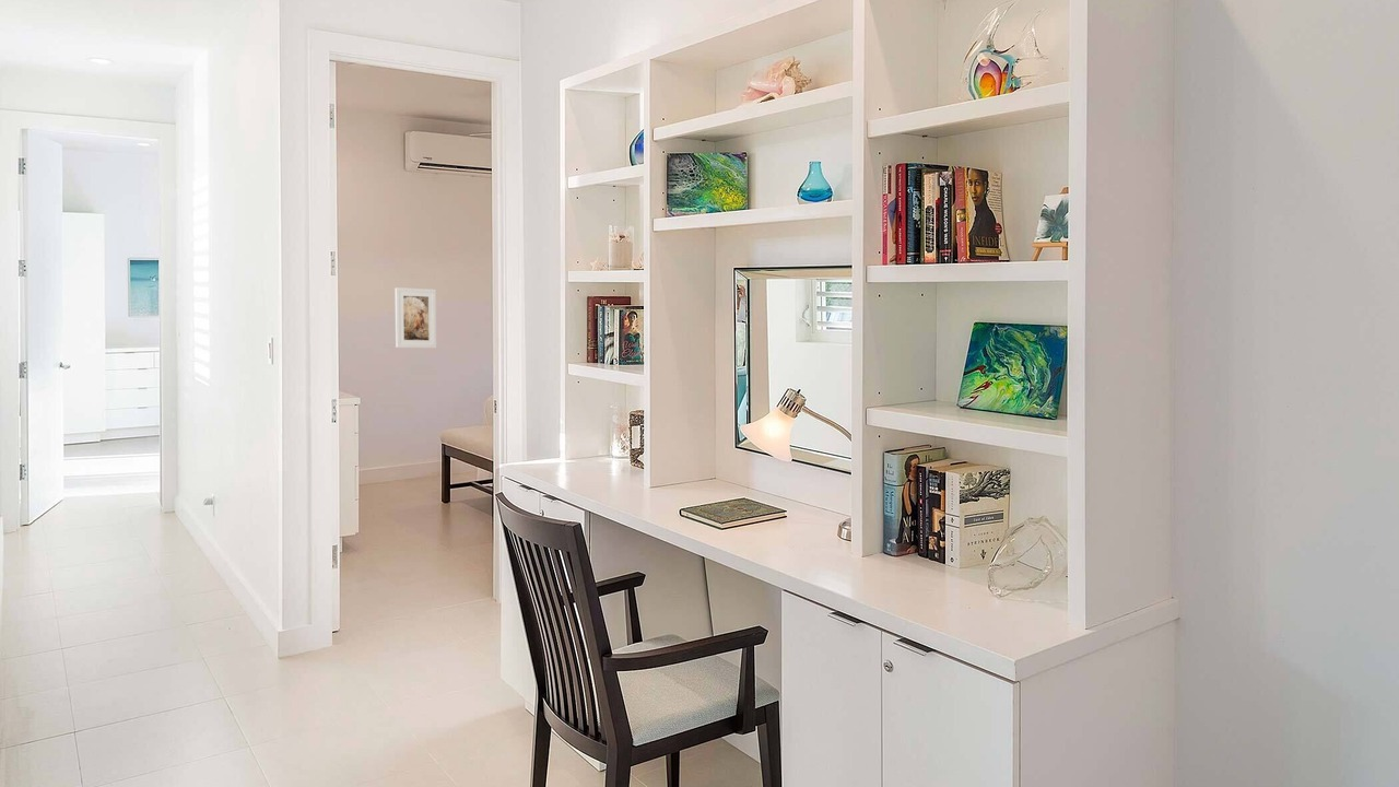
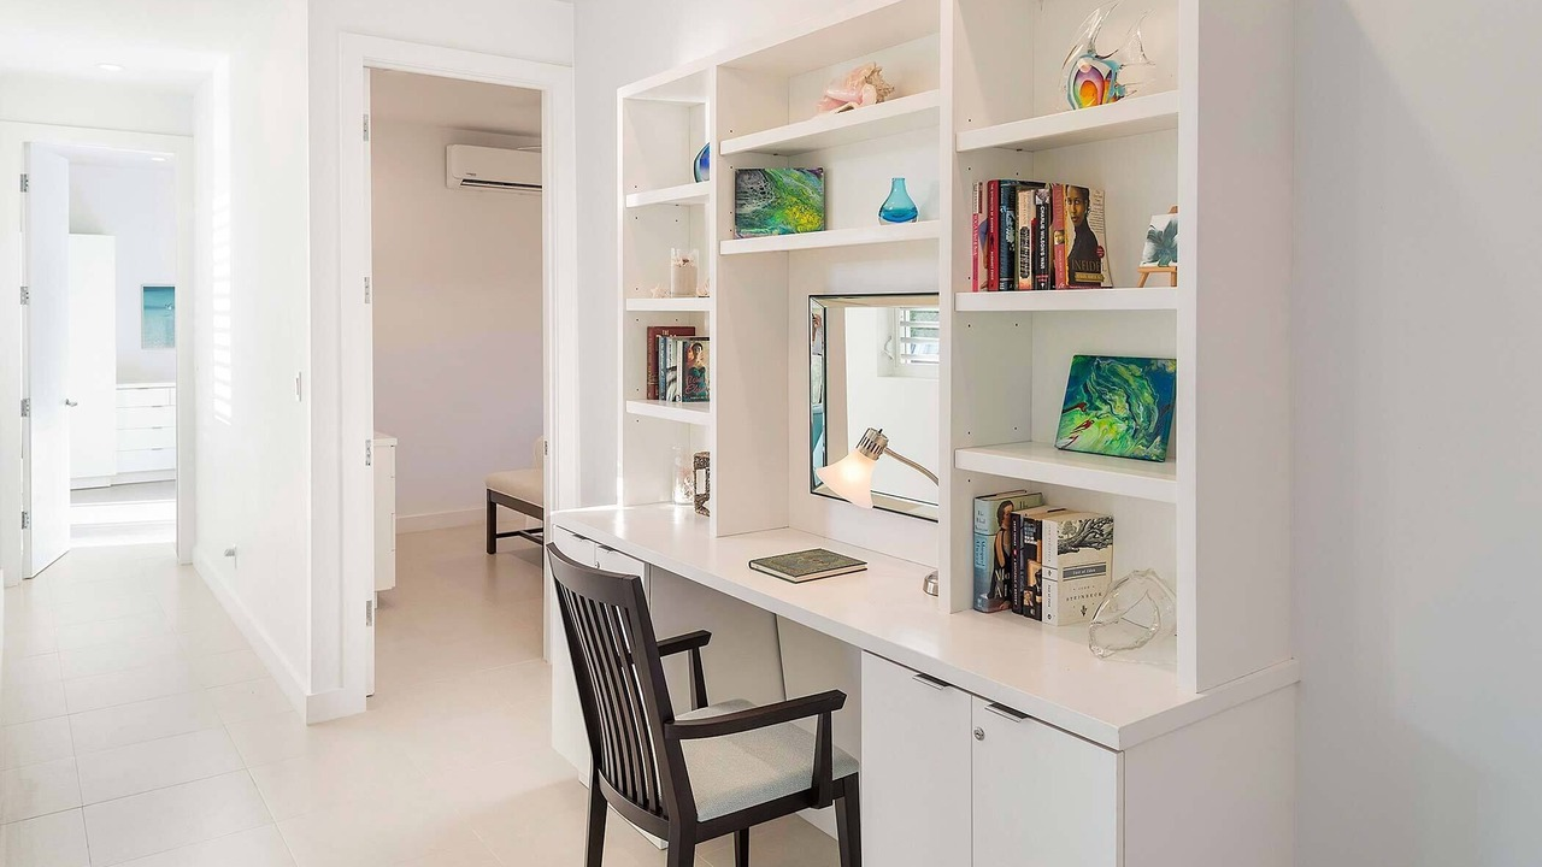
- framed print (415, 318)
